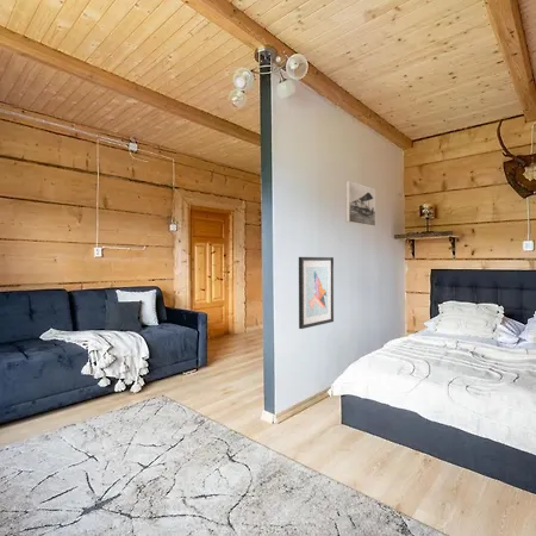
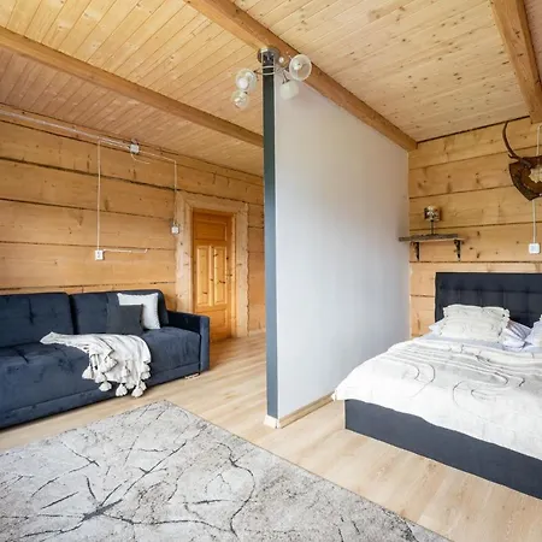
- wall art (317, 291)
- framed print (361, 204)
